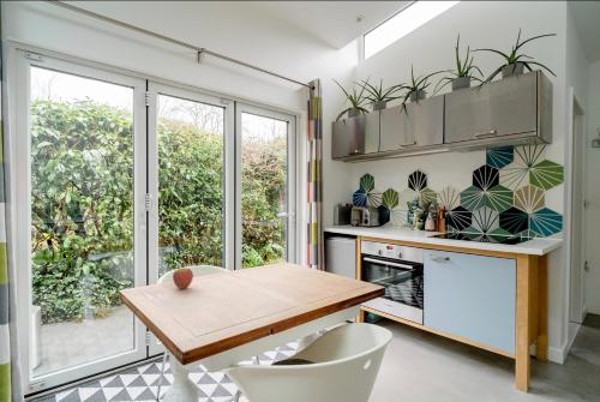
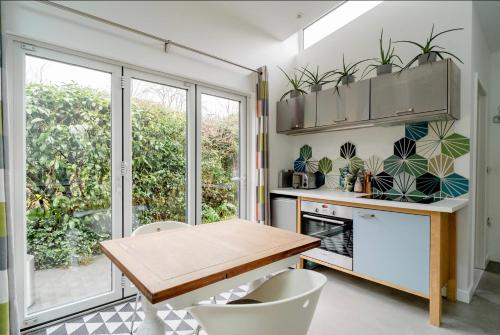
- fruit (182, 276)
